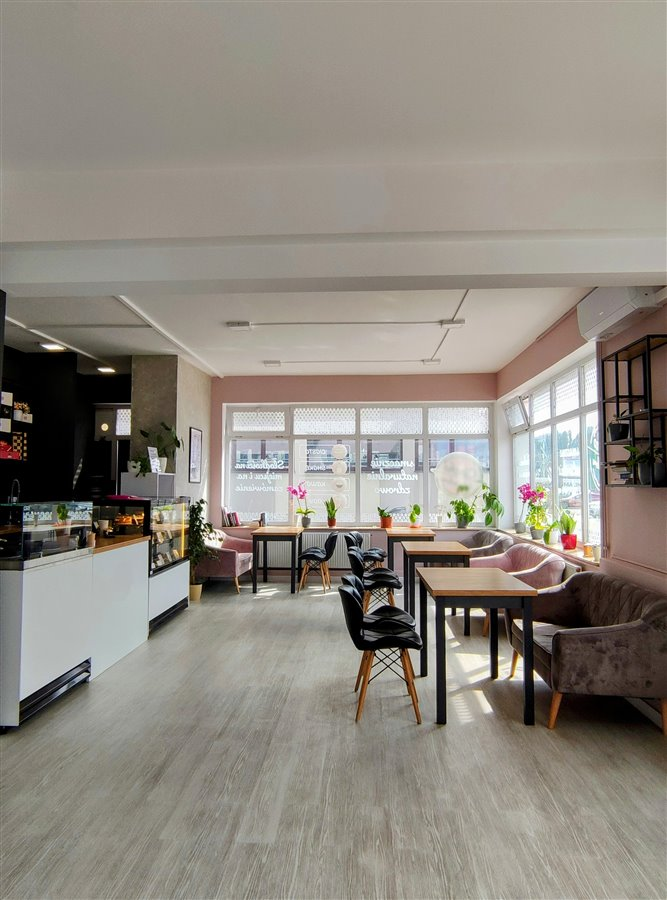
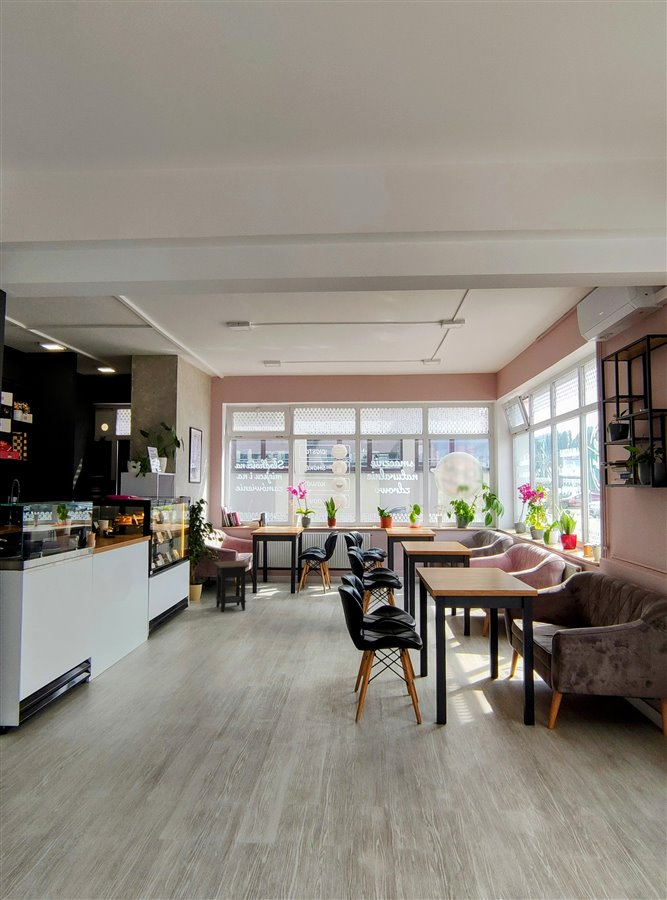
+ side table (225, 585)
